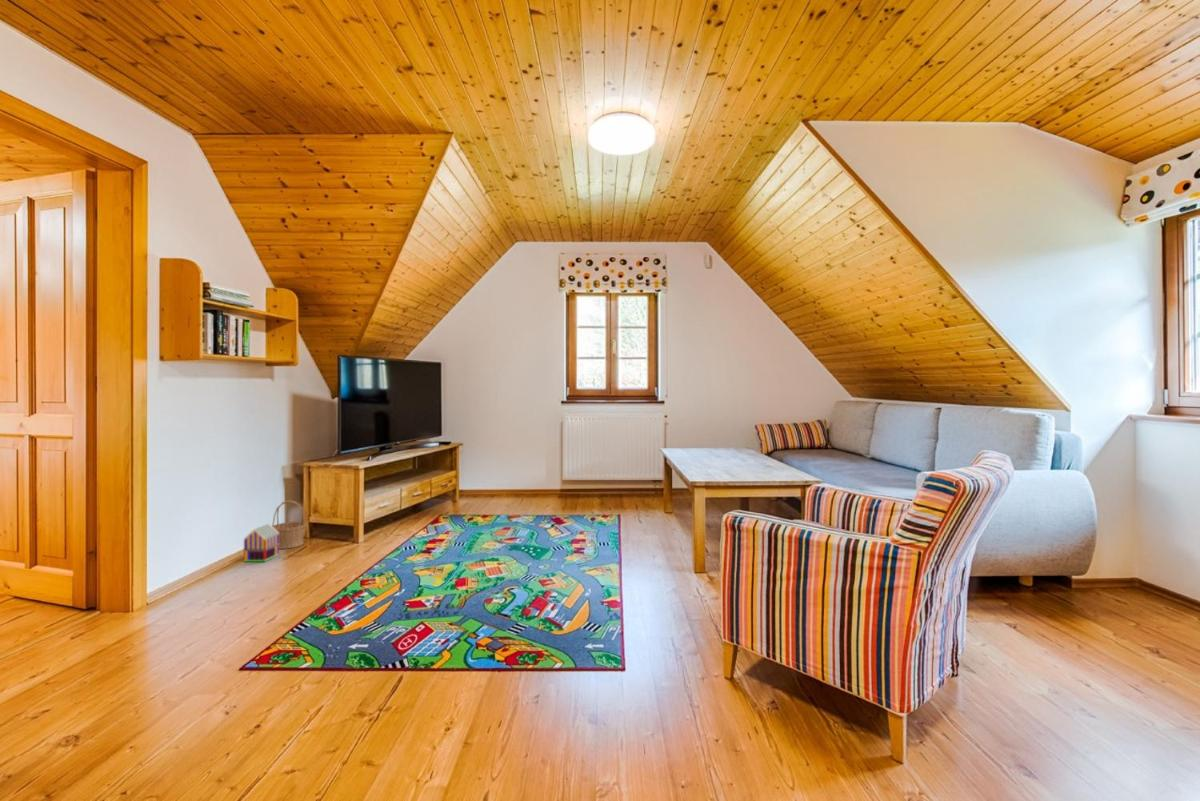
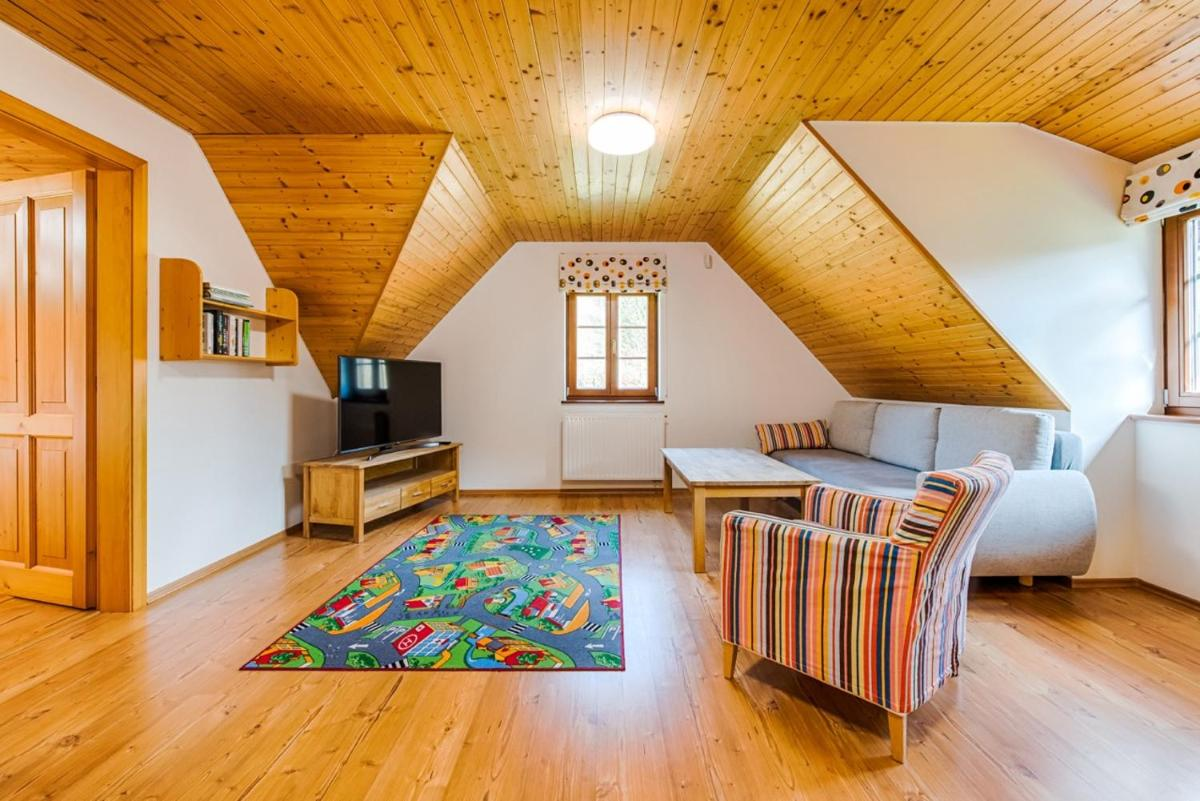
- basket (289, 522)
- toy house (261, 542)
